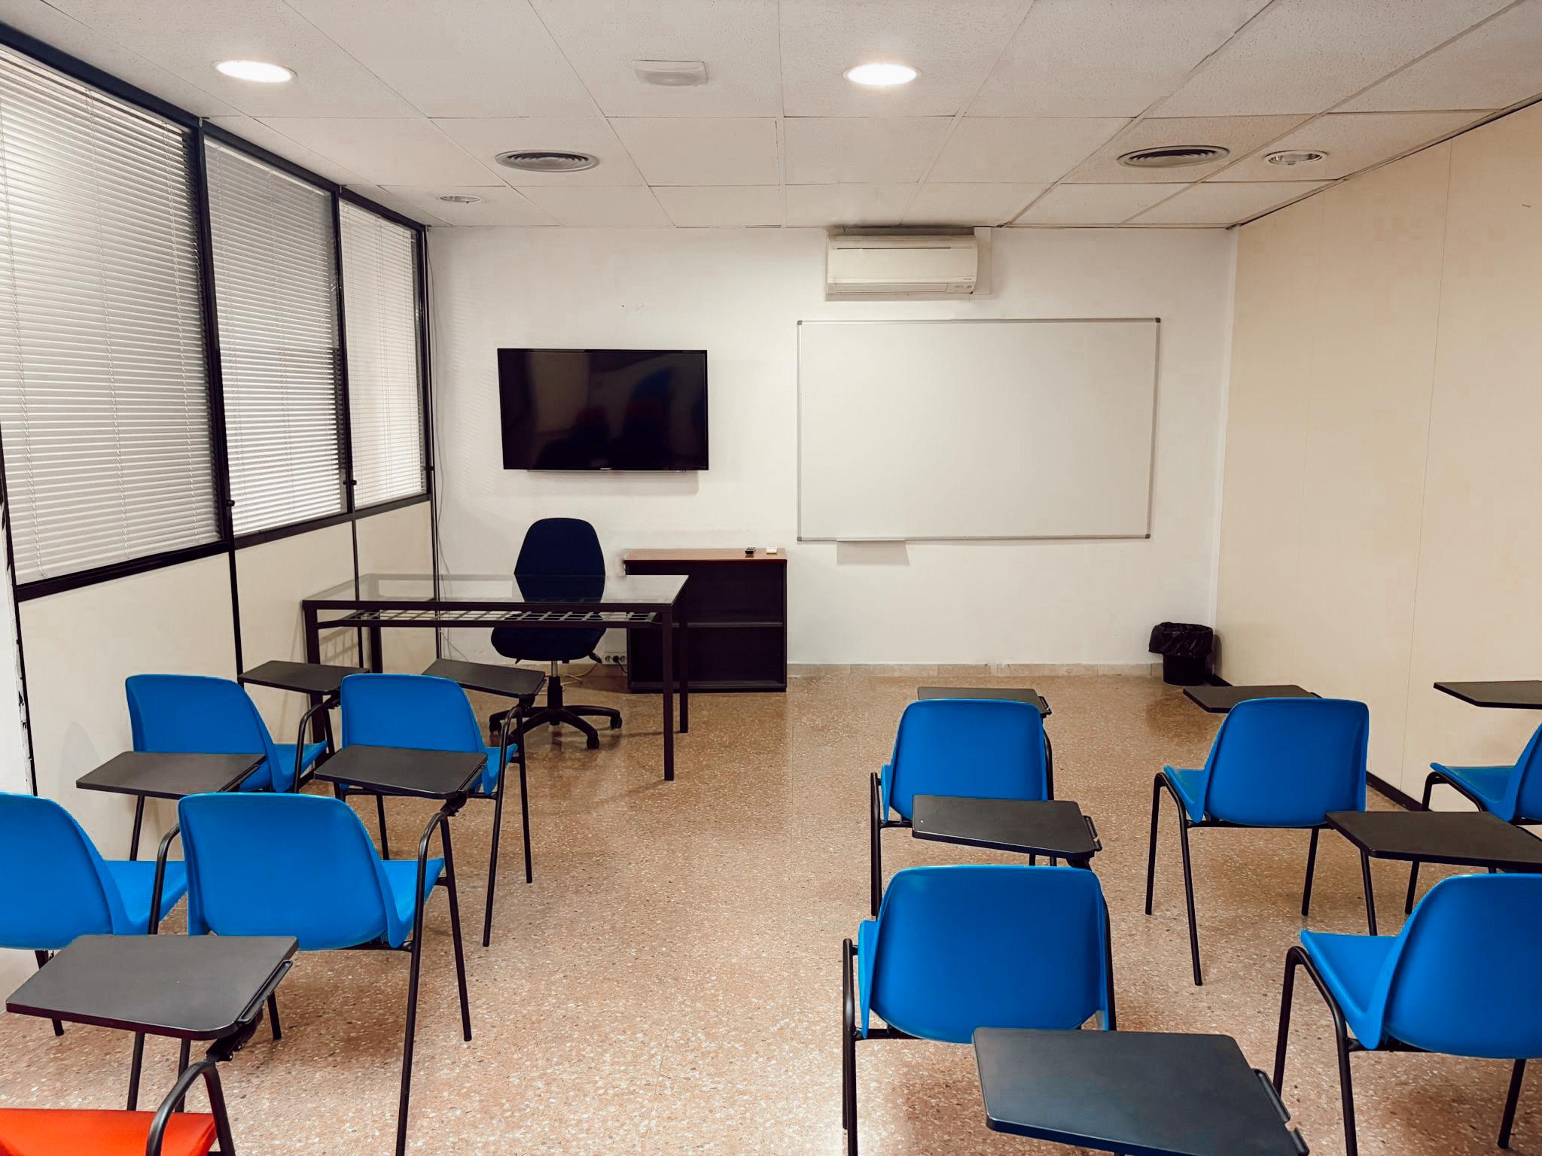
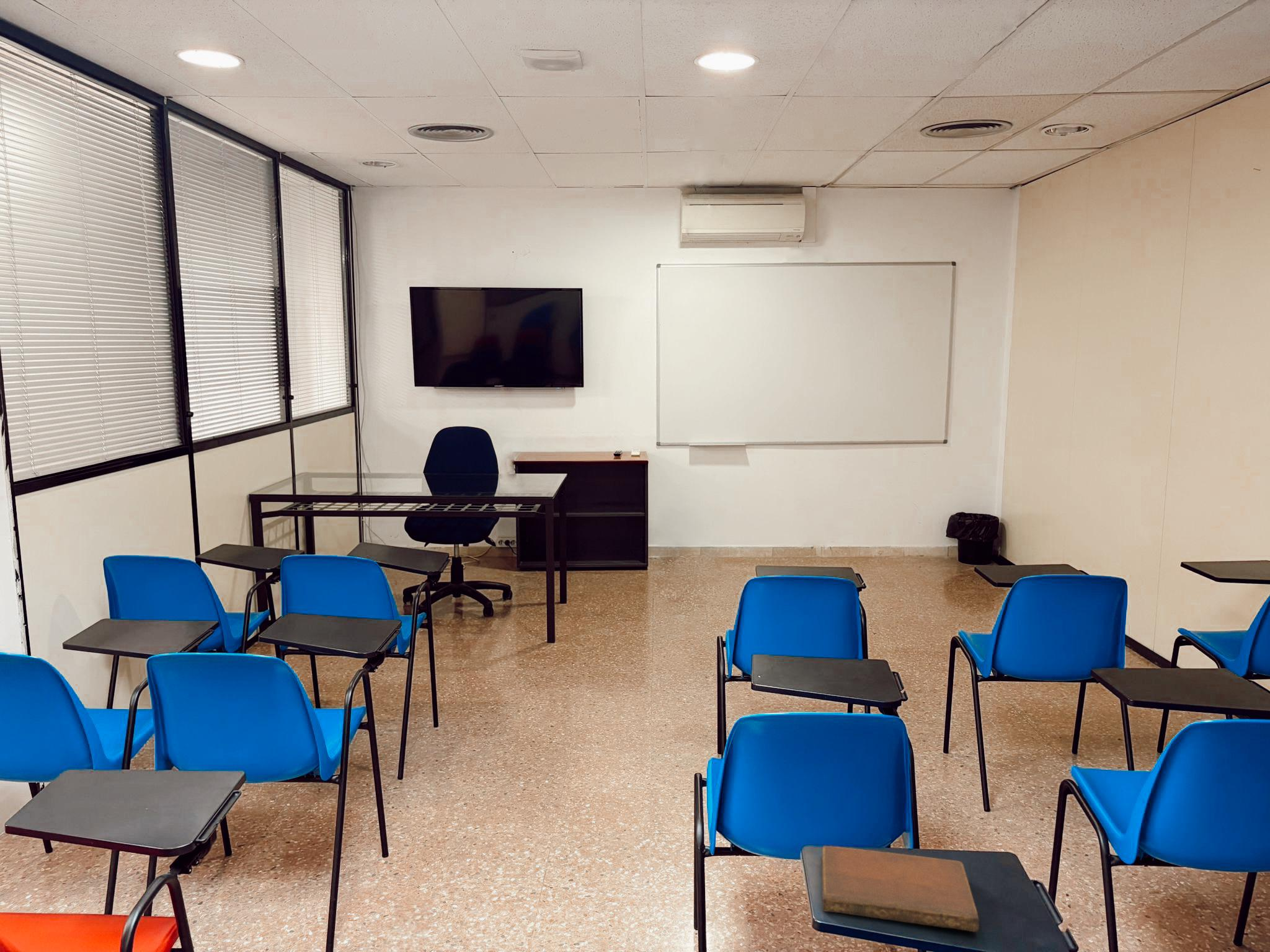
+ notebook (895, 886)
